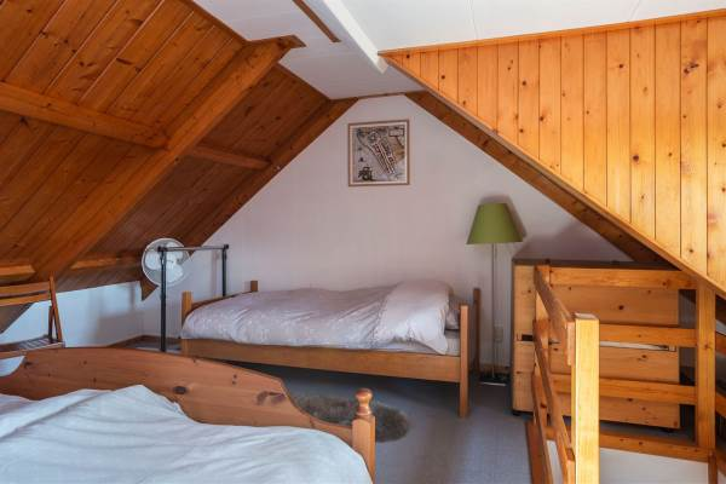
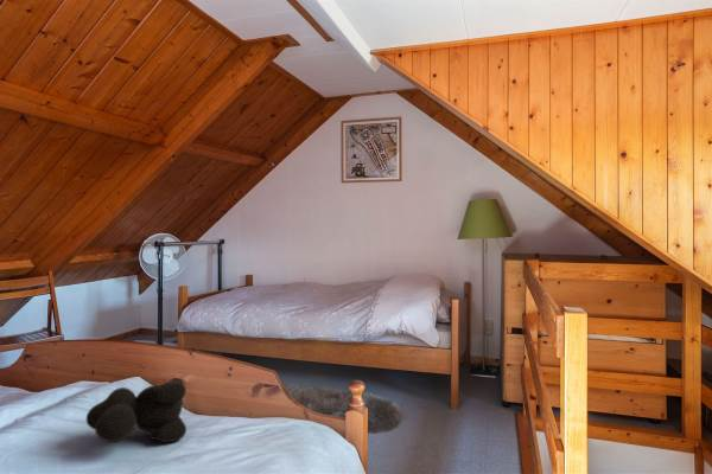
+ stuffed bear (138, 410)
